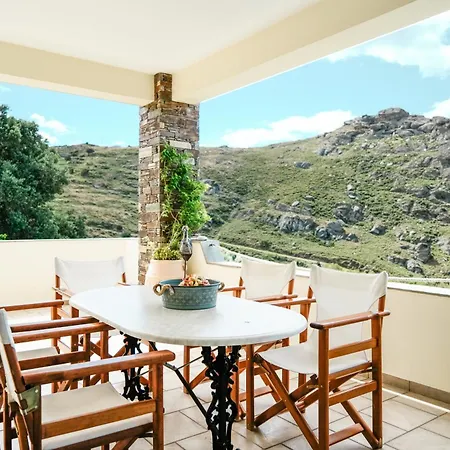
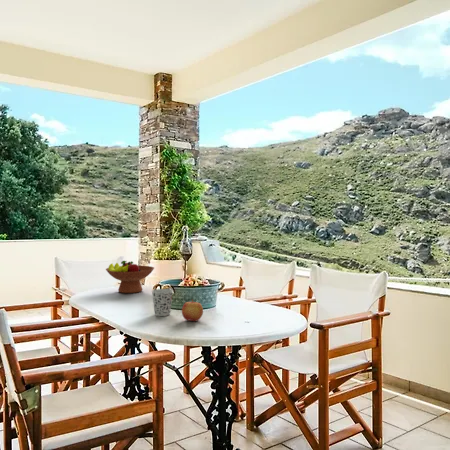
+ fruit bowl (130, 275)
+ cup (162, 302)
+ apple (192, 310)
